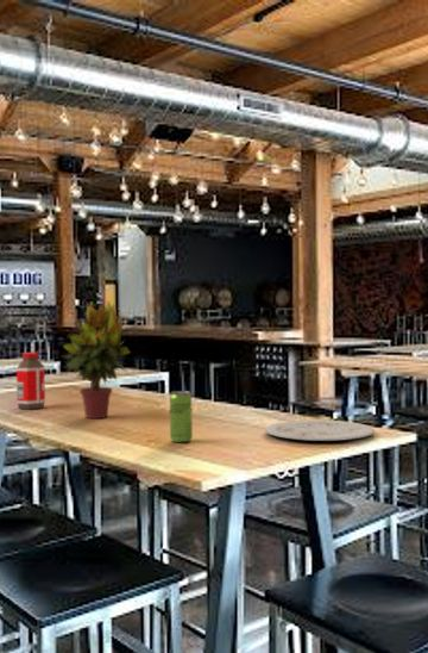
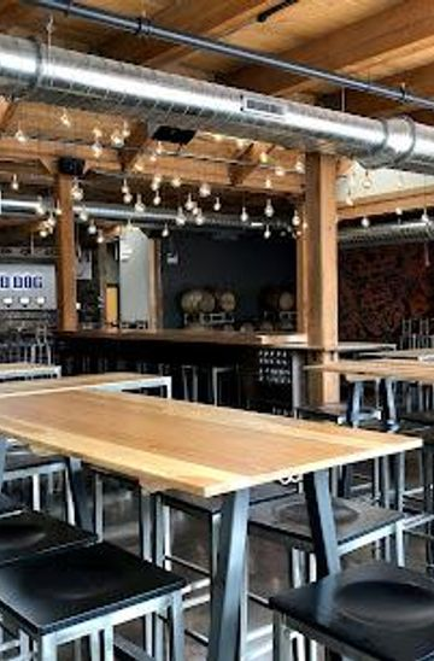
- plate (319, 430)
- beverage can (181, 416)
- potted plant (96, 359)
- bottle (31, 379)
